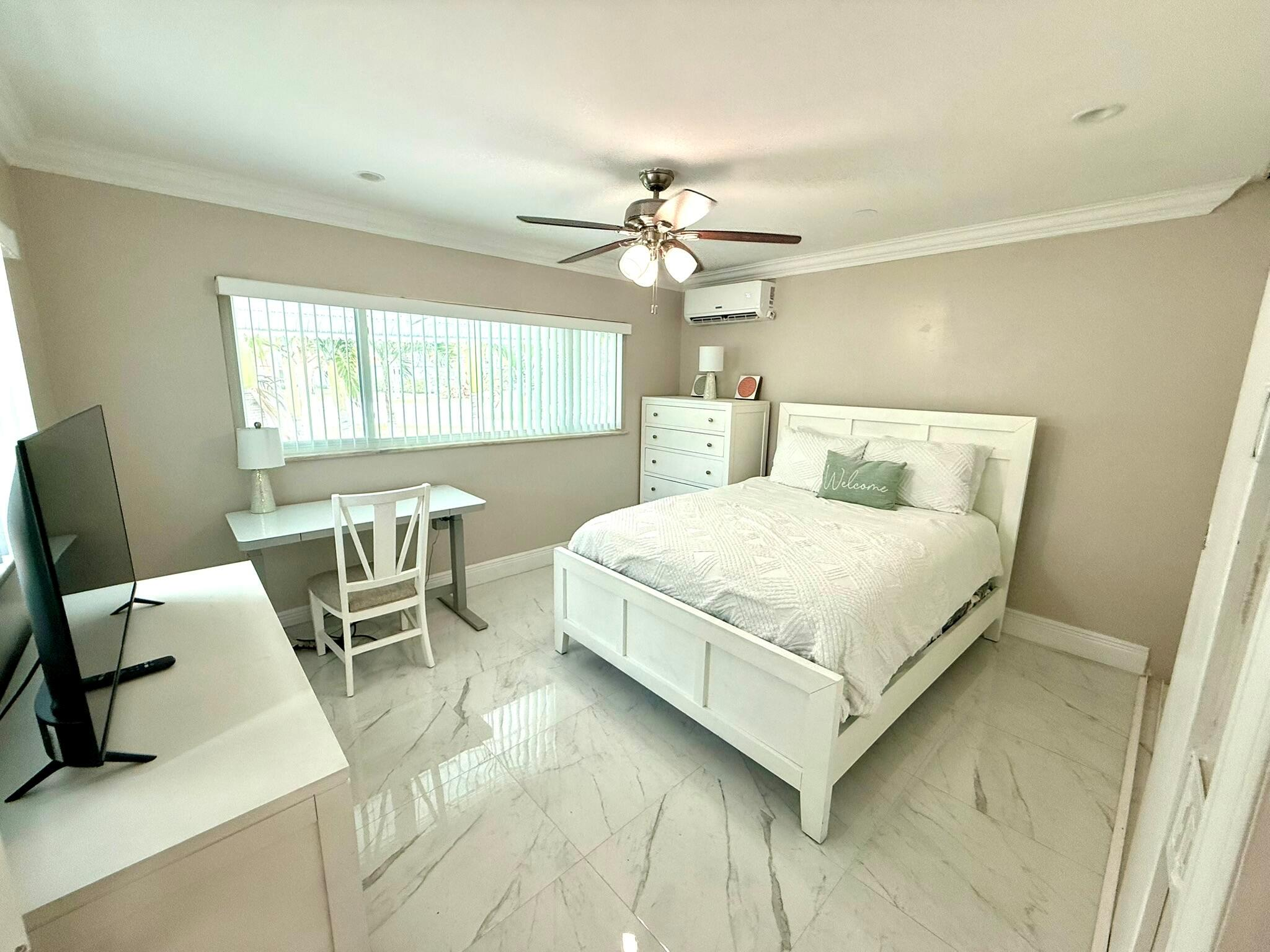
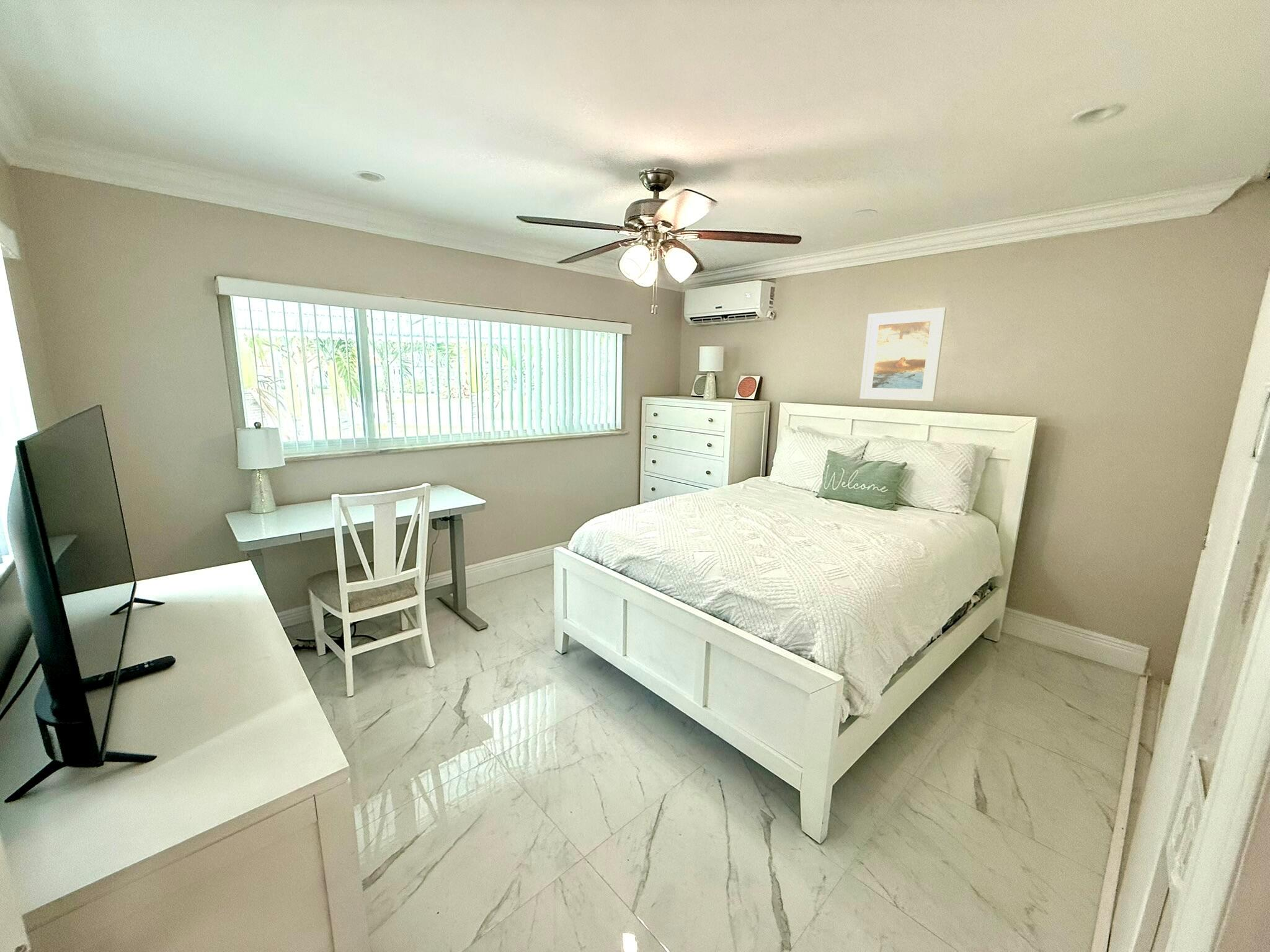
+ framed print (900, 356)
